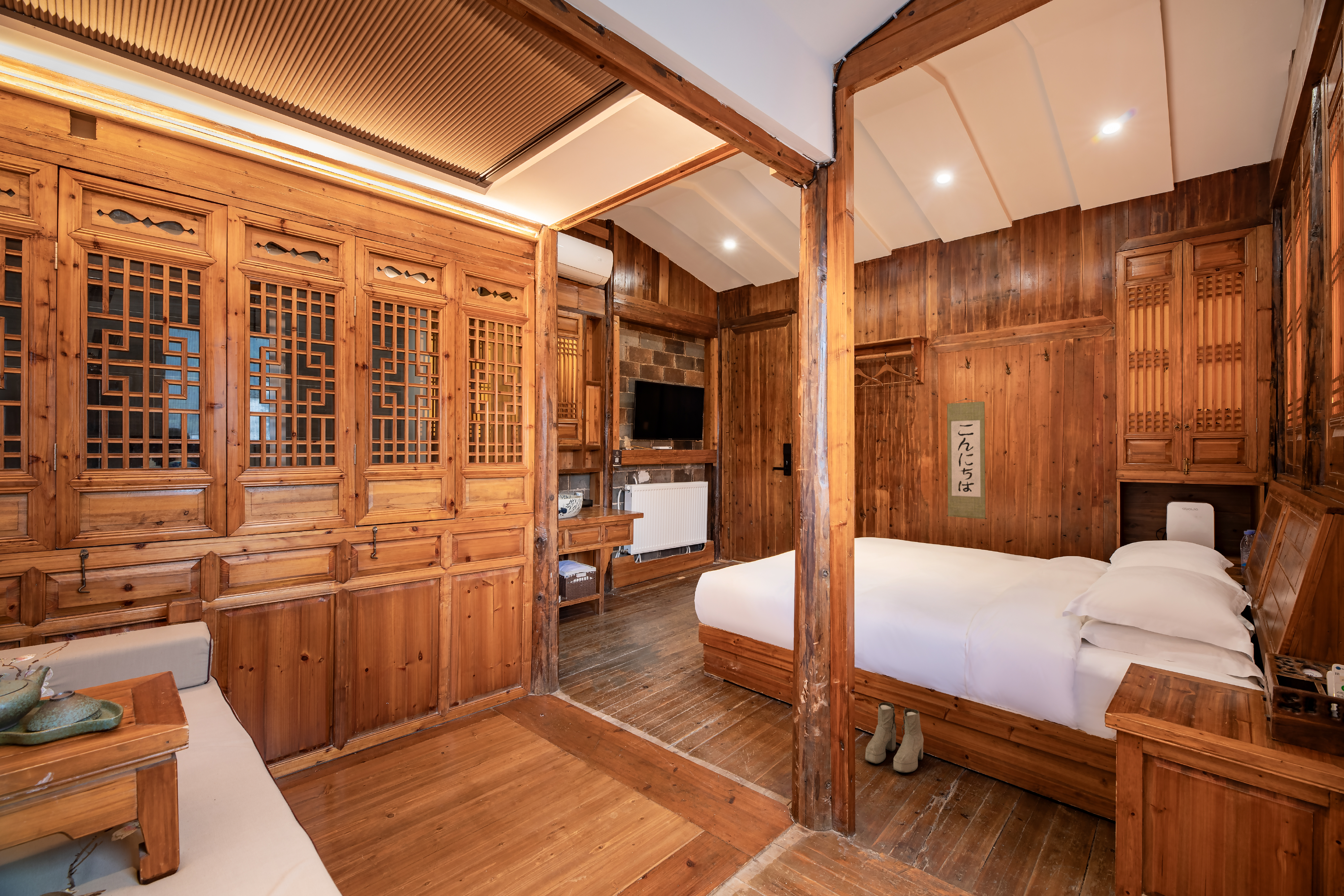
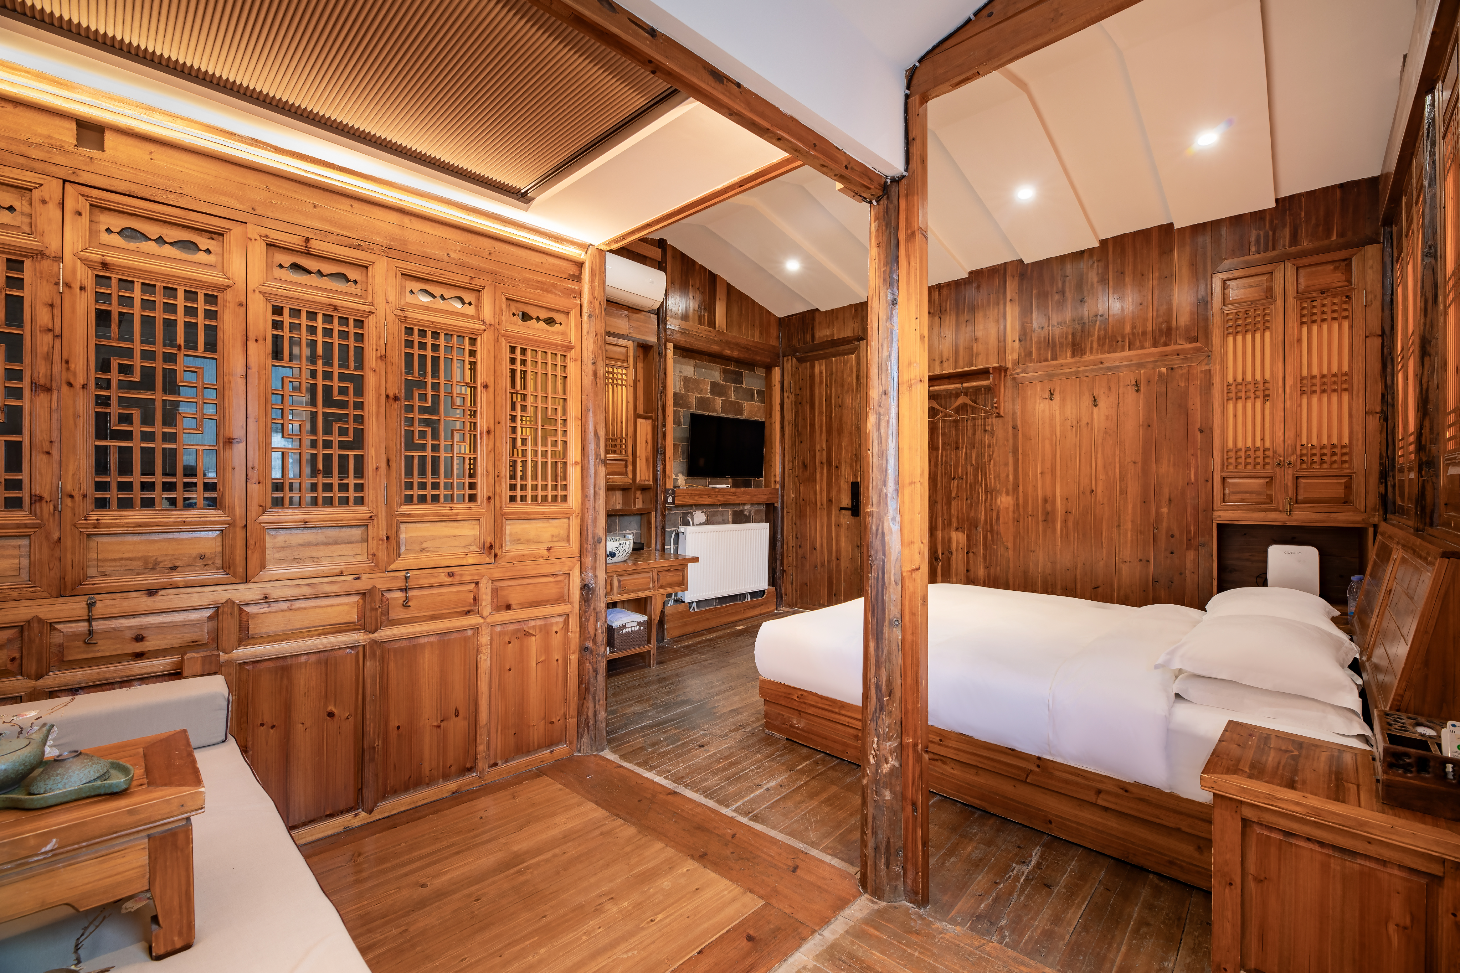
- boots (895, 735)
- wall scroll (966, 458)
